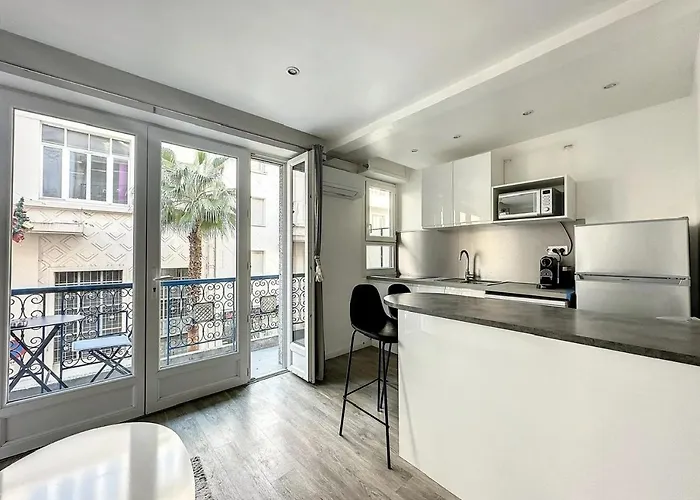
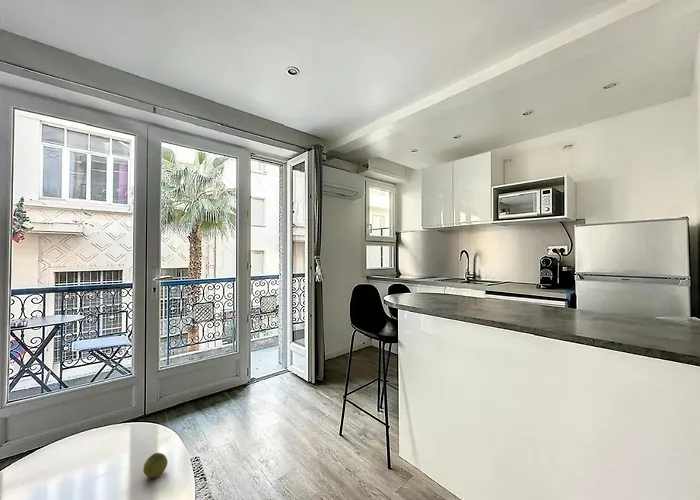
+ fruit (155, 464)
